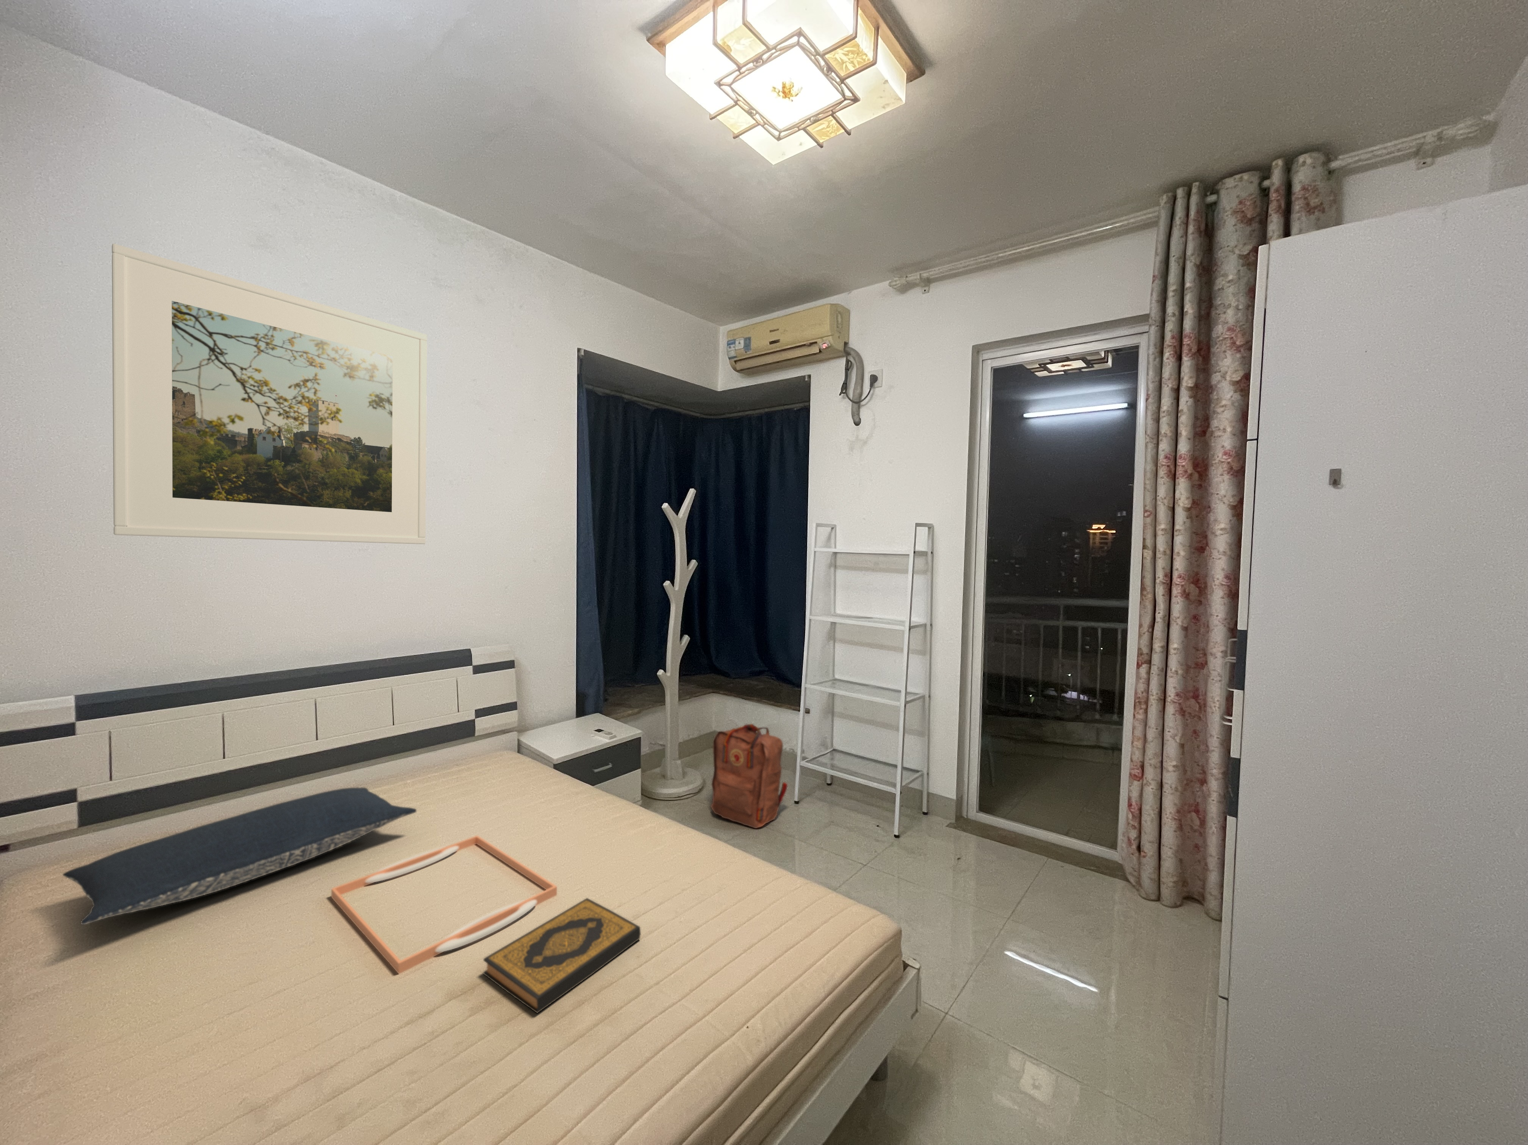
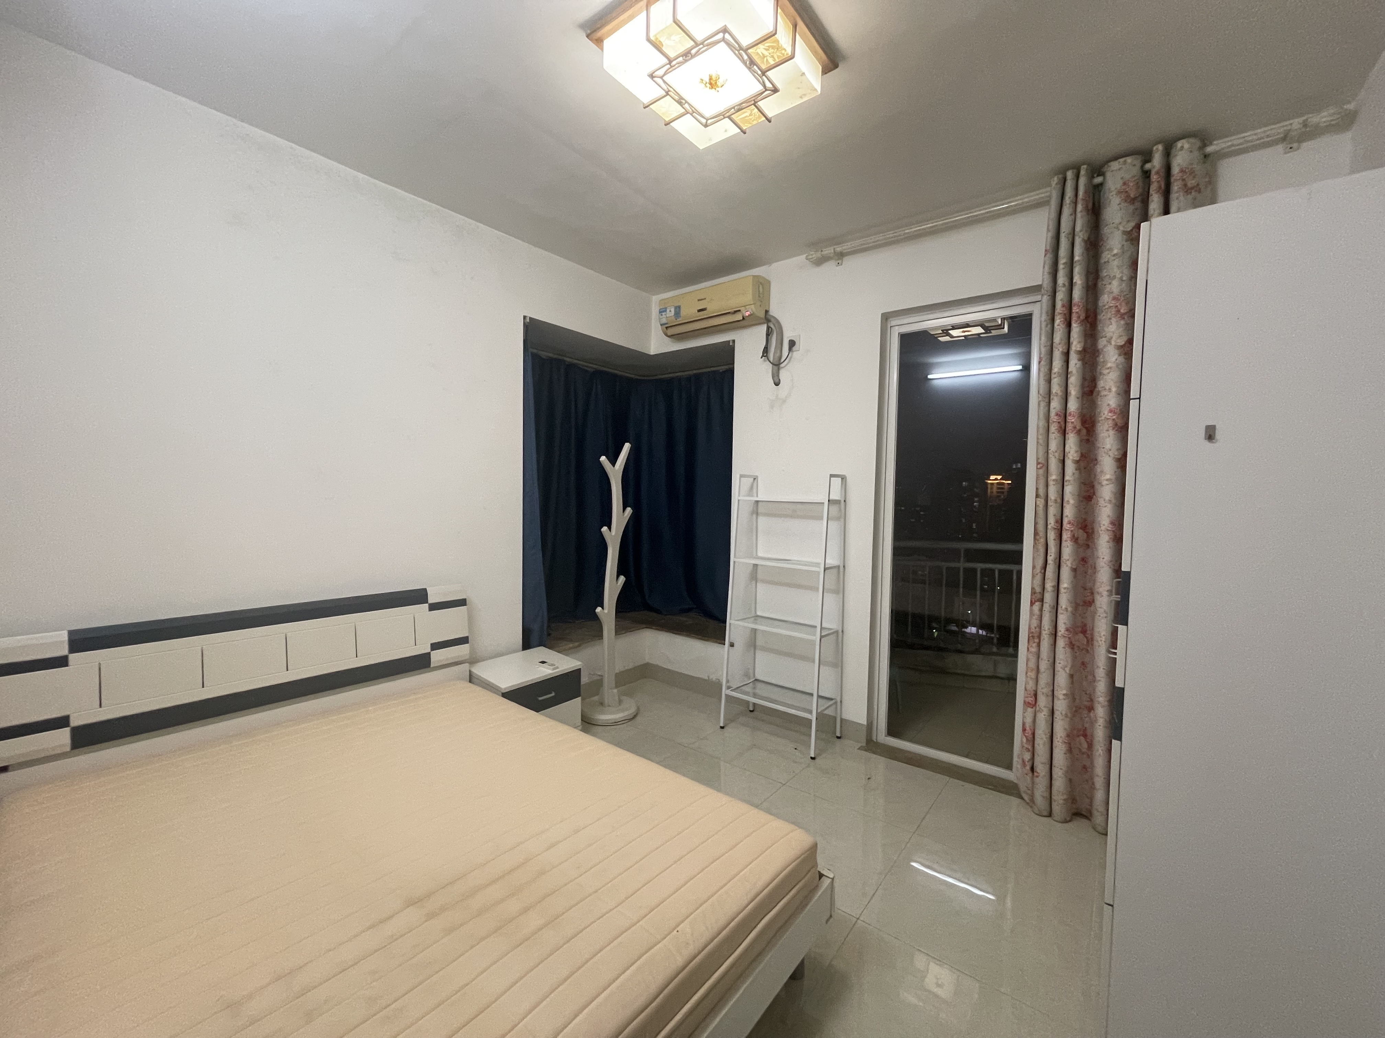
- backpack (747, 769)
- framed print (295, 419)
- serving tray (432, 864)
- pillow (259, 840)
- hardback book (565, 949)
